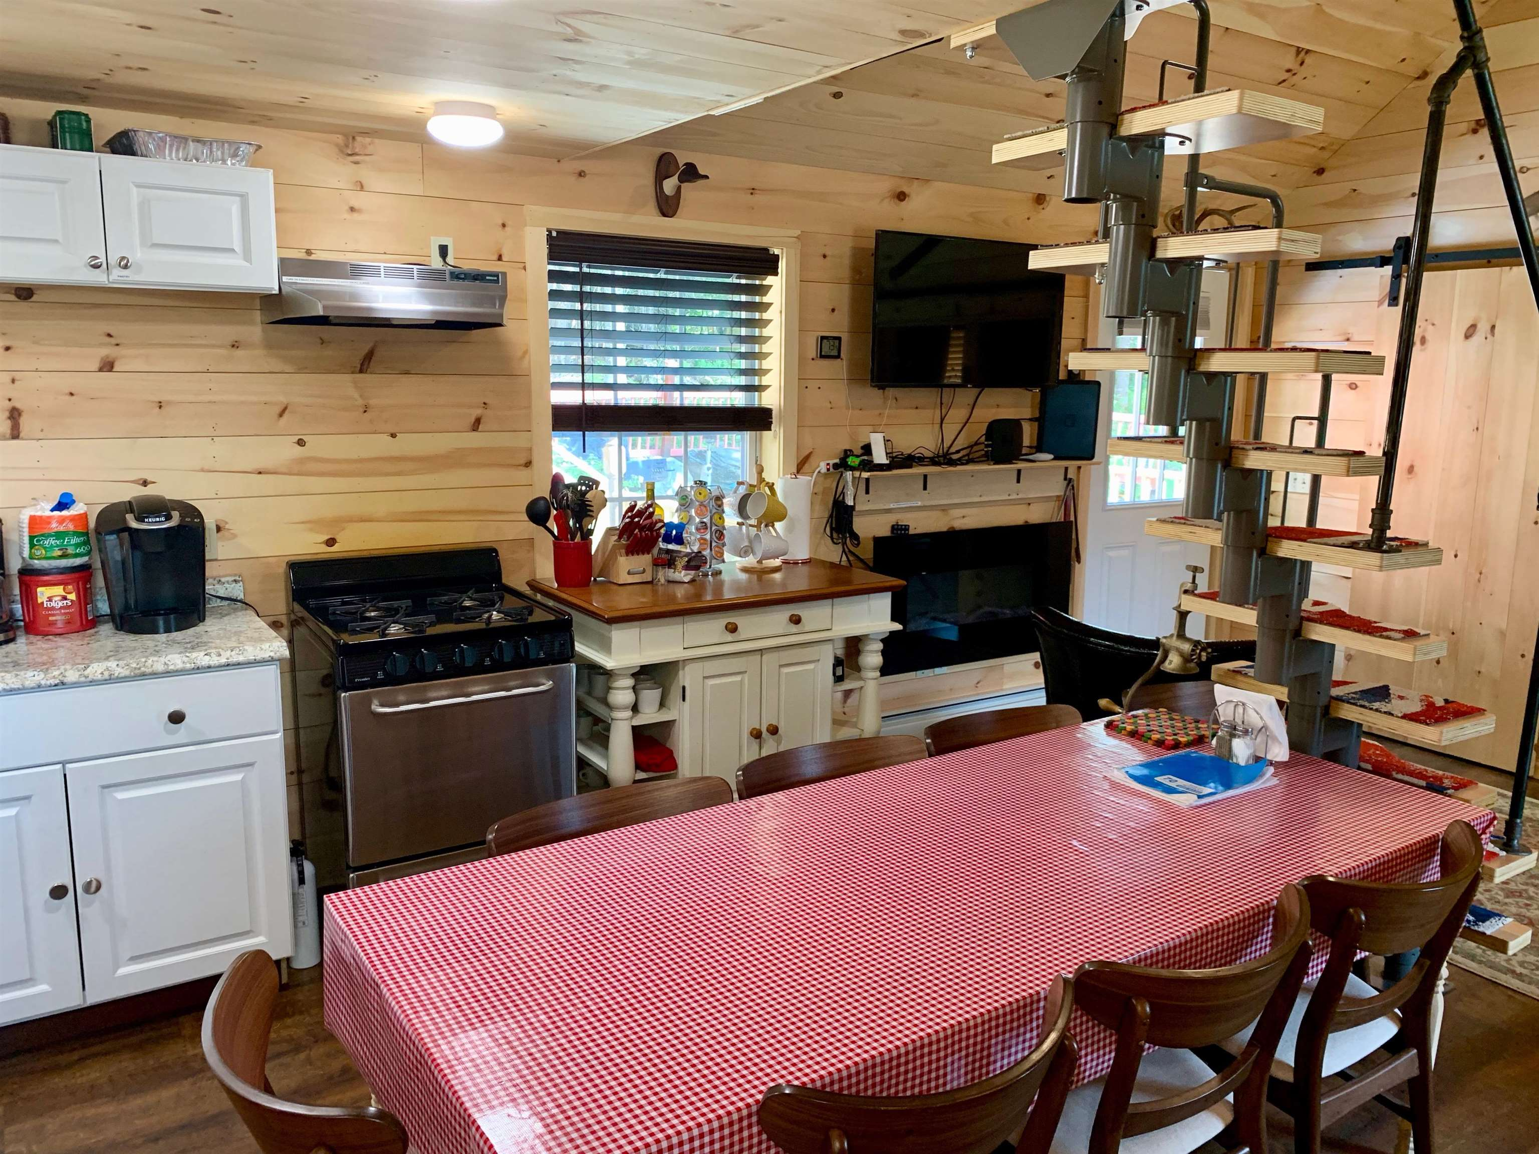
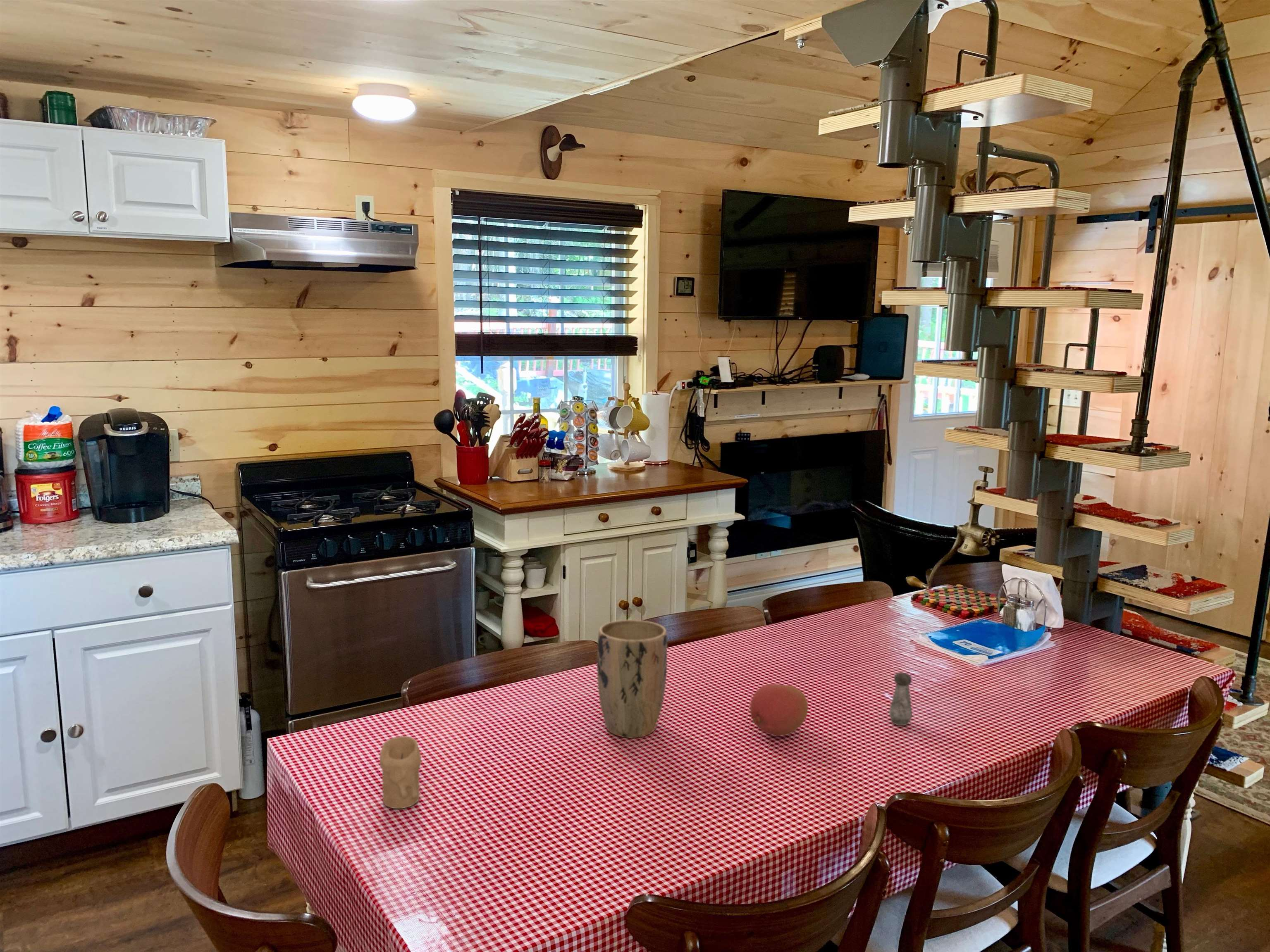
+ salt shaker (902, 698)
+ candle (401, 773)
+ plant pot (631, 679)
+ fruit (778, 709)
